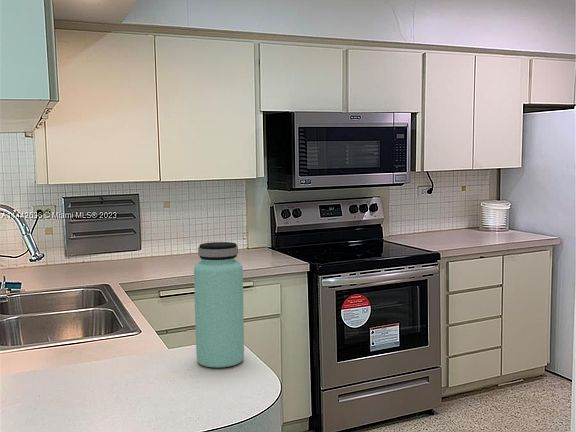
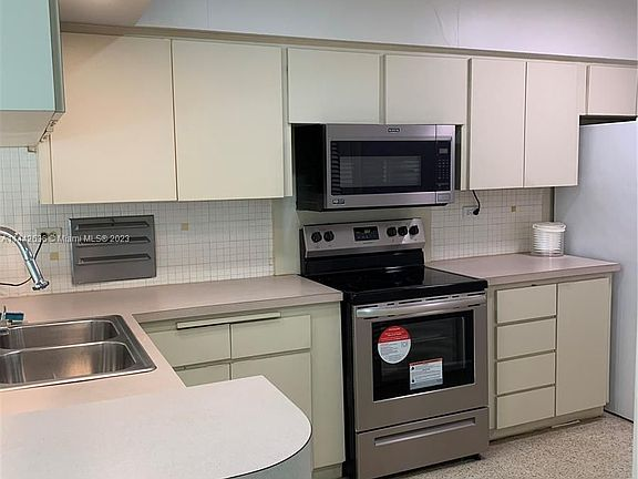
- bottle (219, 302)
